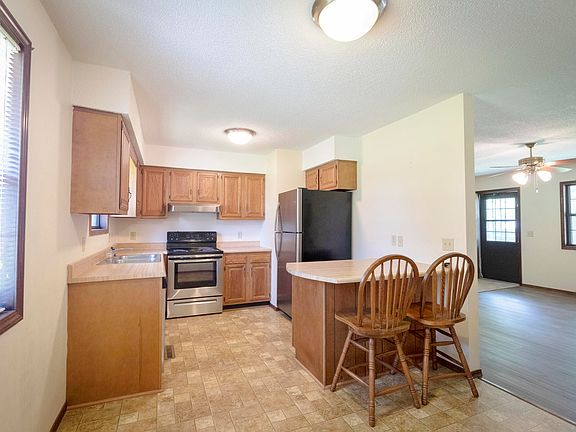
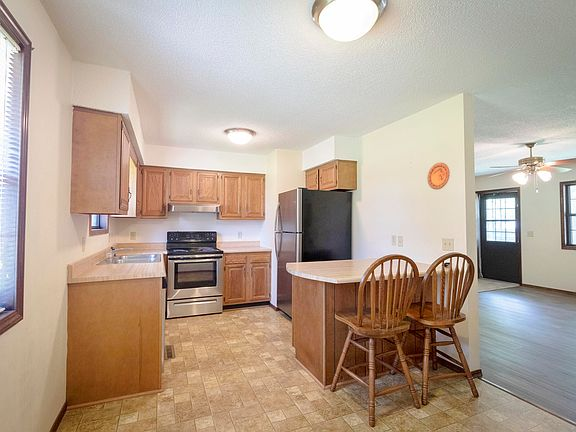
+ decorative plate (438, 176)
